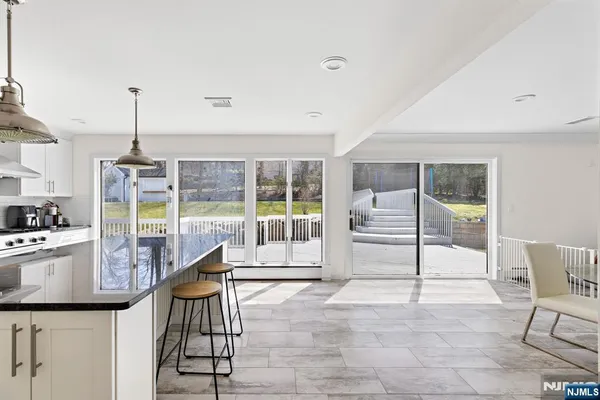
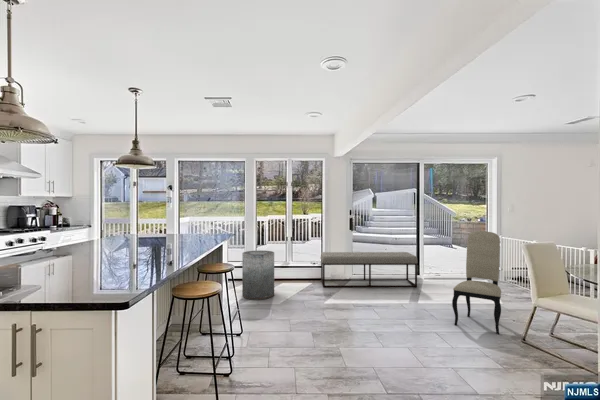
+ trash can (258, 273)
+ bench (369, 268)
+ dining chair (479, 277)
